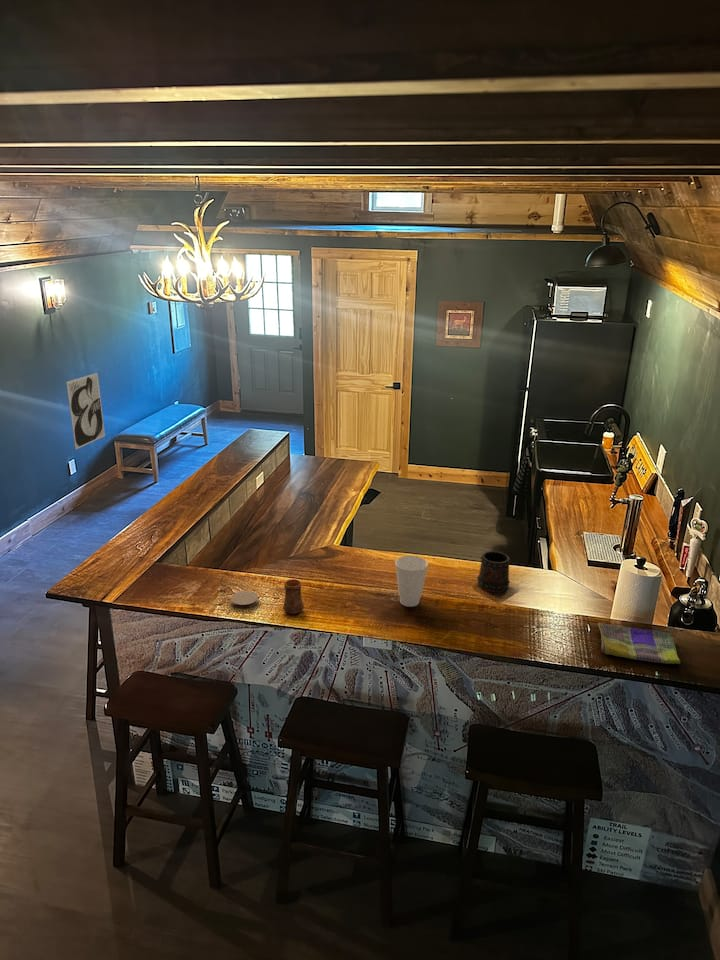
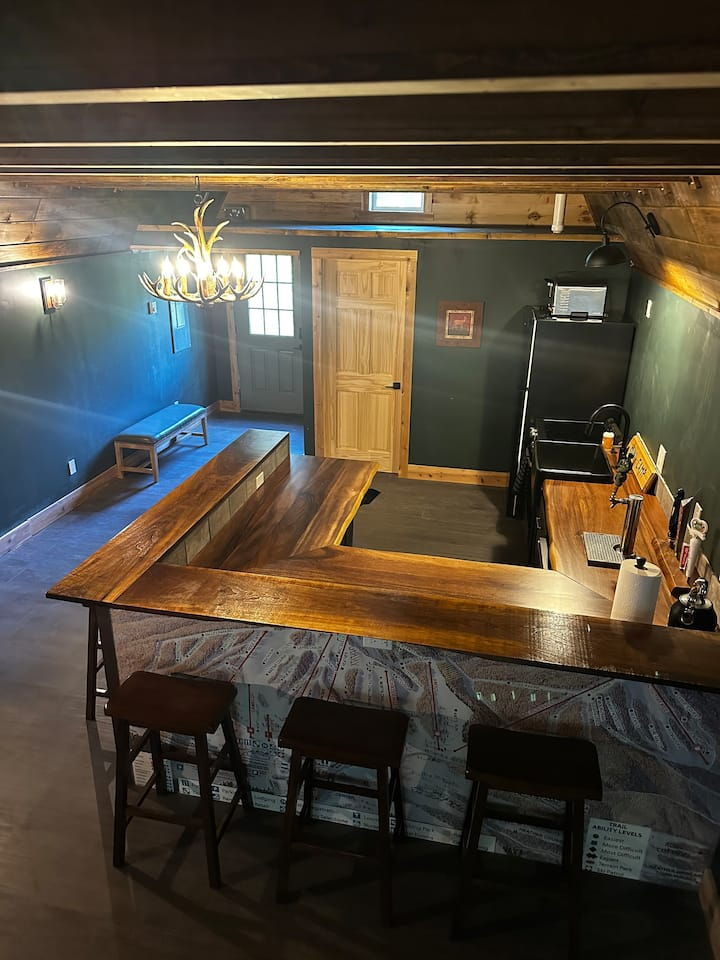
- wall art (86, 410)
- coaster (244, 599)
- cup (293, 596)
- dish towel (637, 643)
- beer mug (494, 570)
- cup (410, 582)
